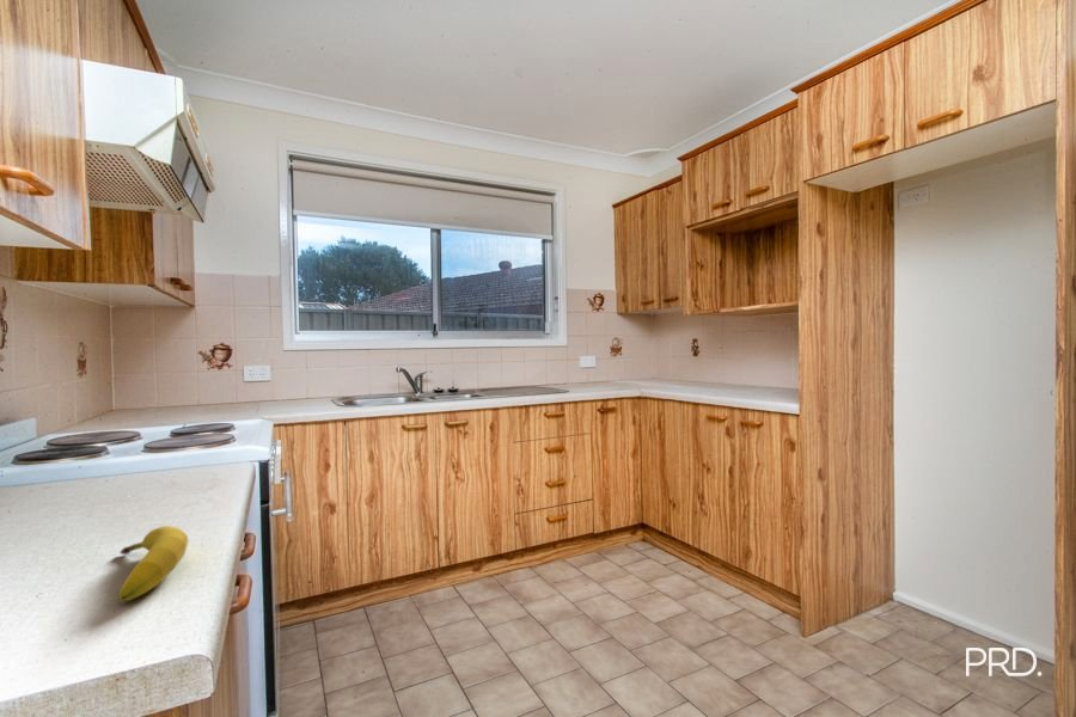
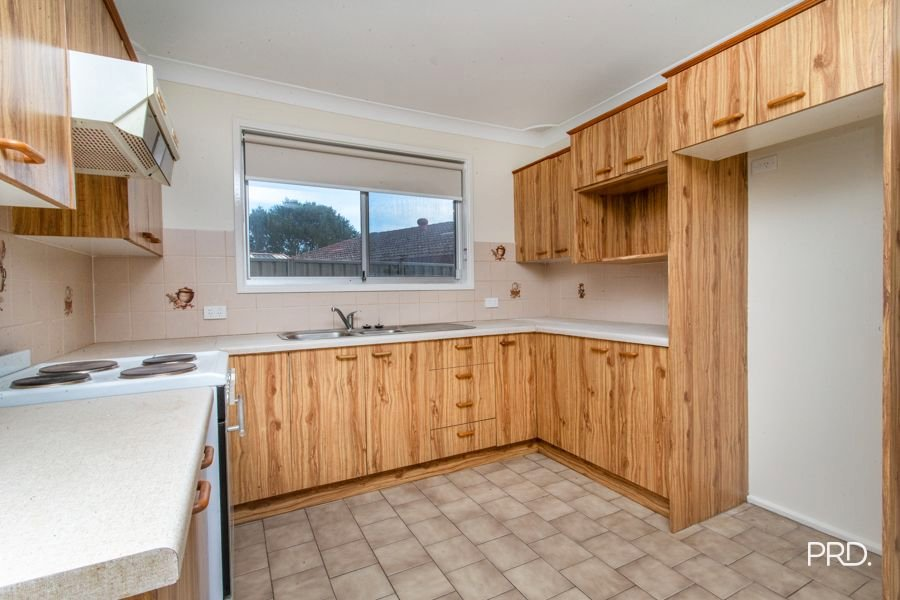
- fruit (152, 553)
